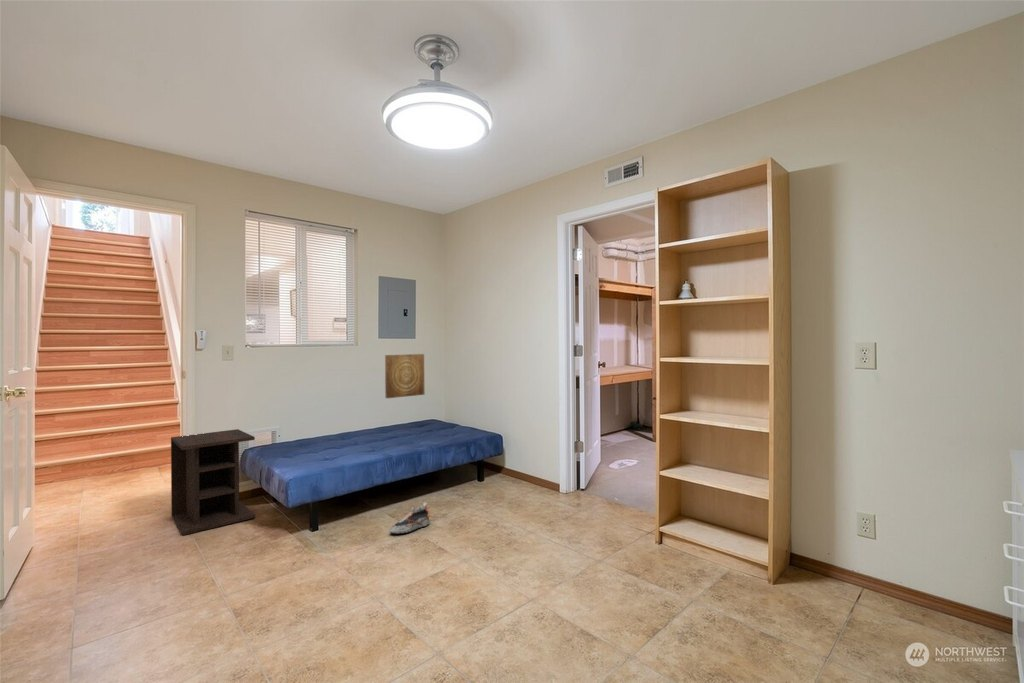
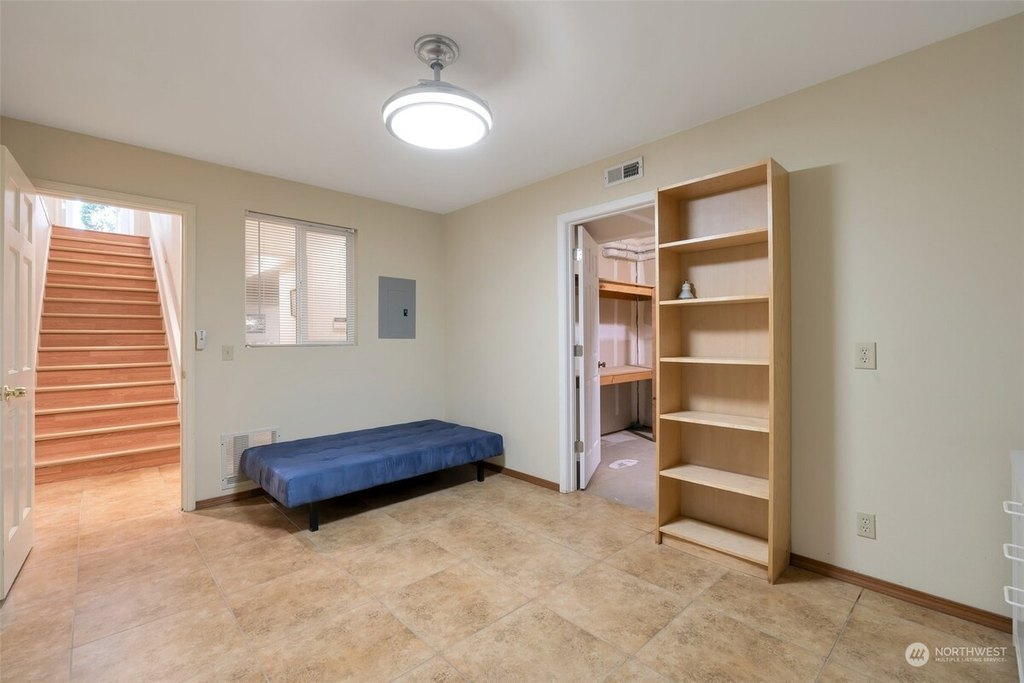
- nightstand (212, 477)
- shoe (410, 518)
- wall art (405, 375)
